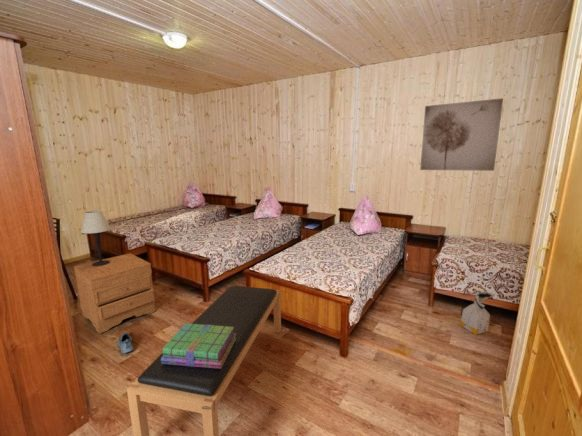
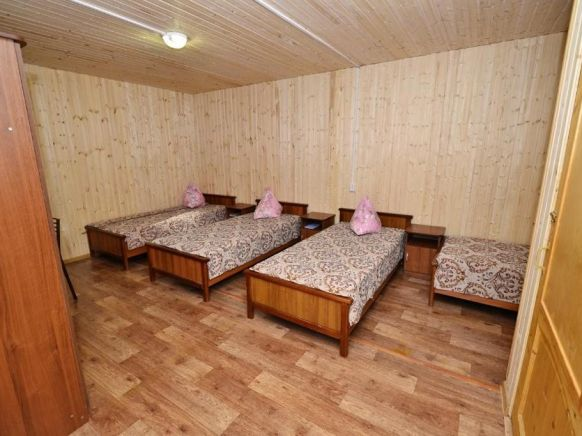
- nightstand (117, 290)
- wall art (458, 137)
- table lamp (97, 238)
- bag (477, 309)
- bench (230, 350)
- shoe (124, 339)
- stack of books (200, 343)
